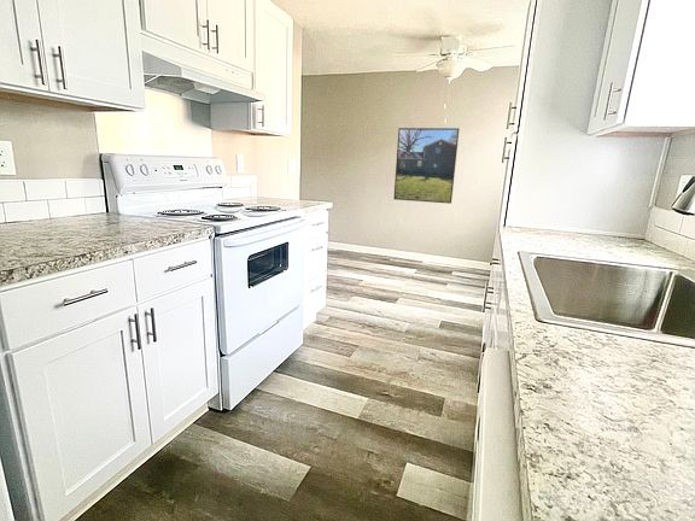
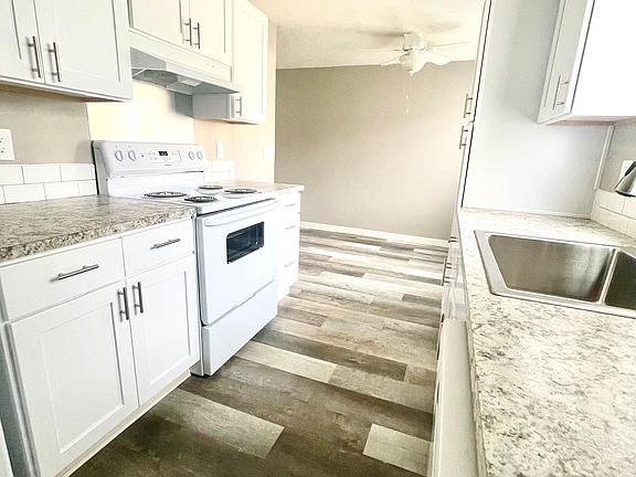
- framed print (425, 165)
